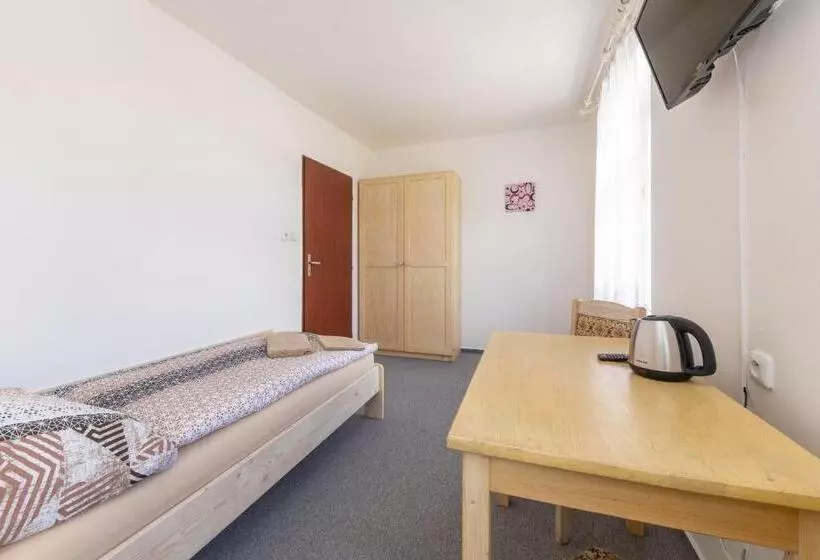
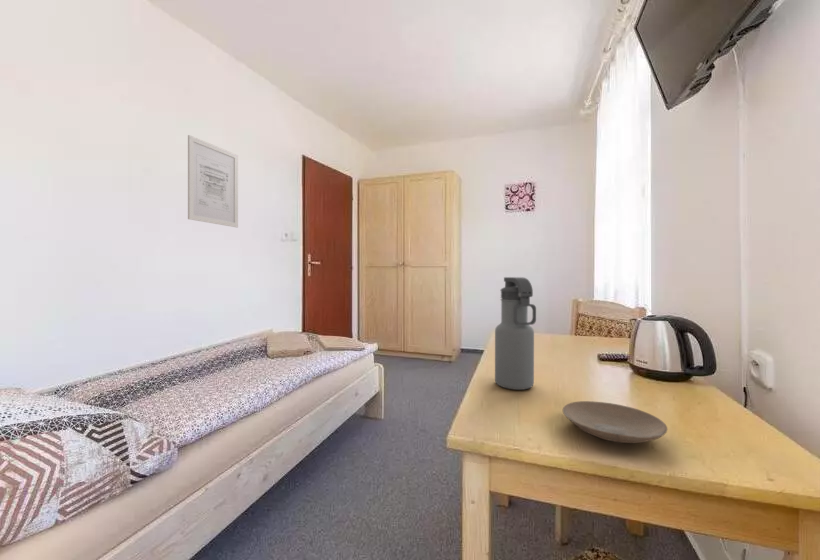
+ wall art (214, 184)
+ water bottle (514, 331)
+ plate (611, 423)
